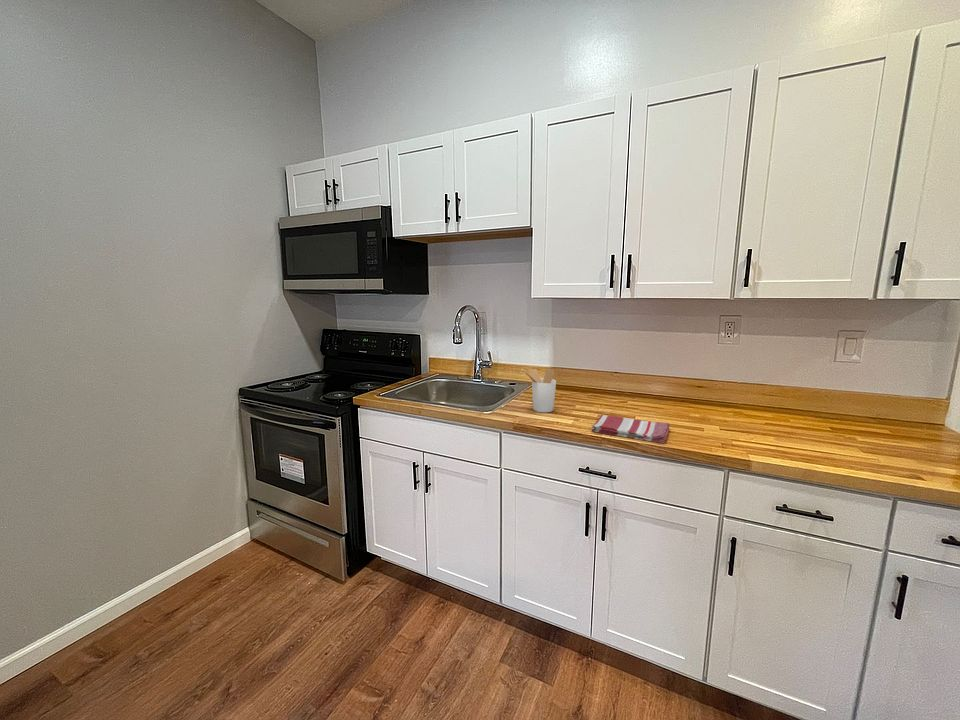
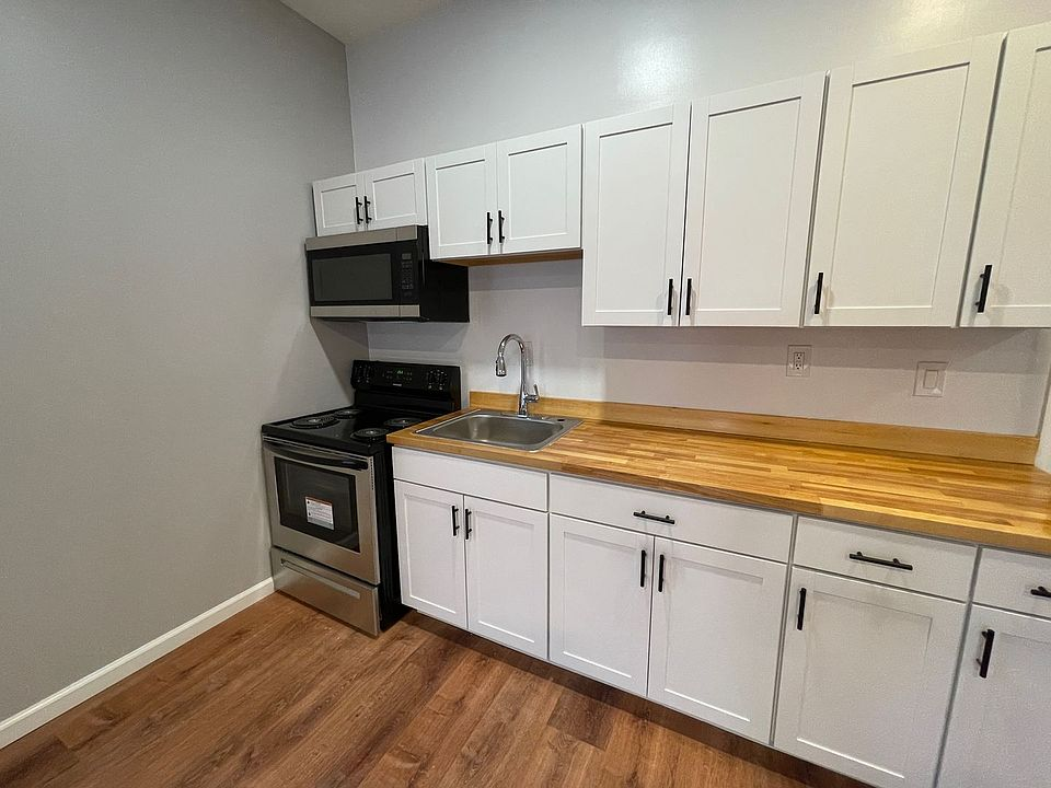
- dish towel (630, 426)
- utensil holder (538, 388)
